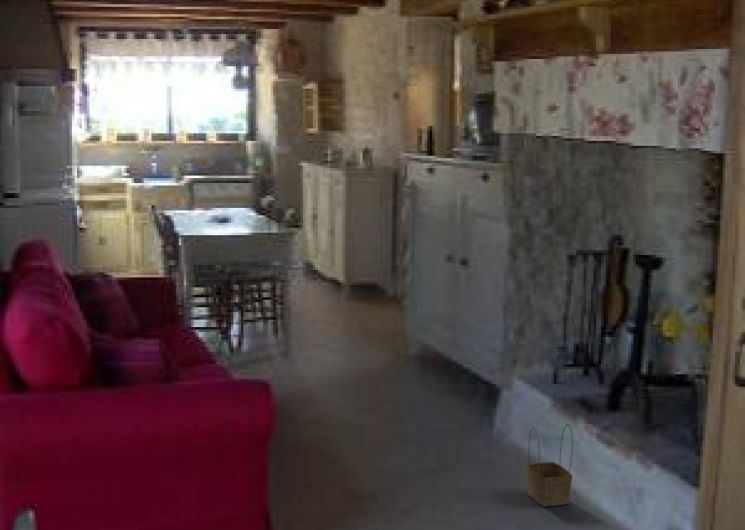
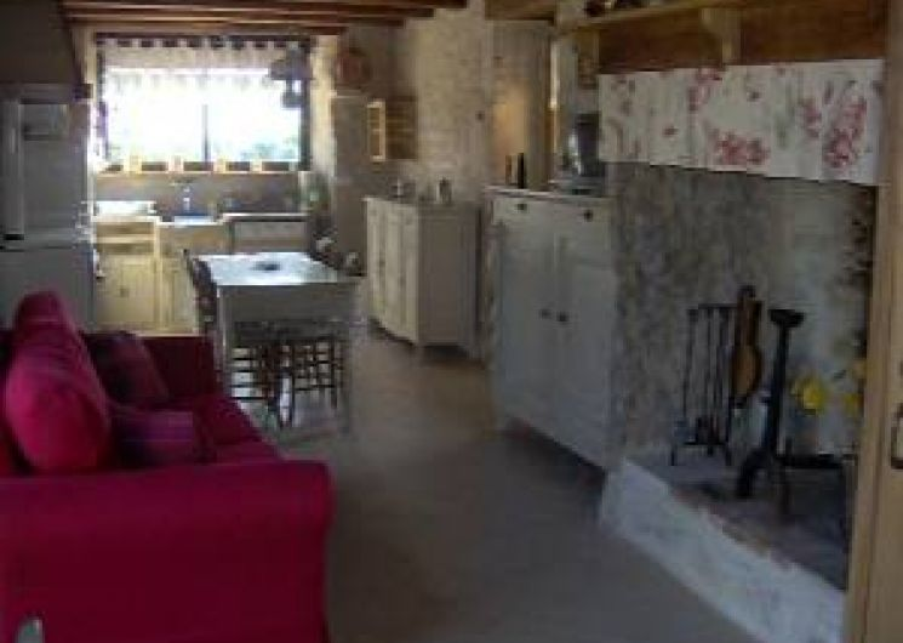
- basket (550, 462)
